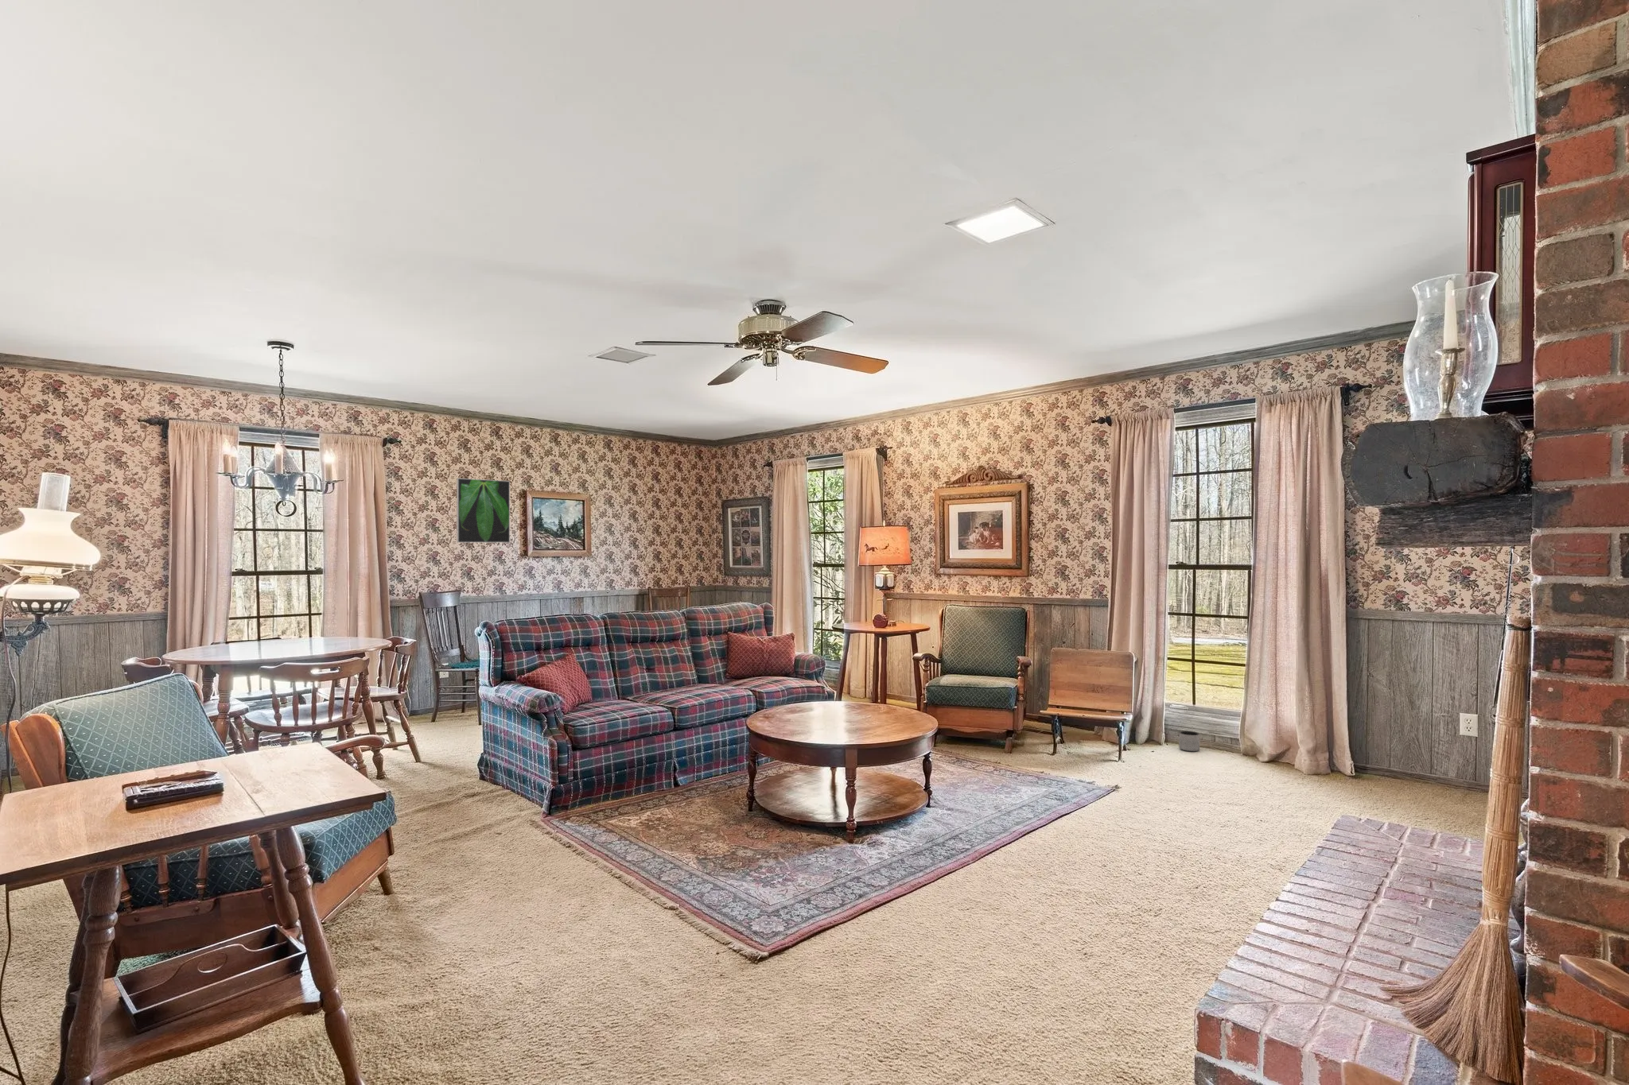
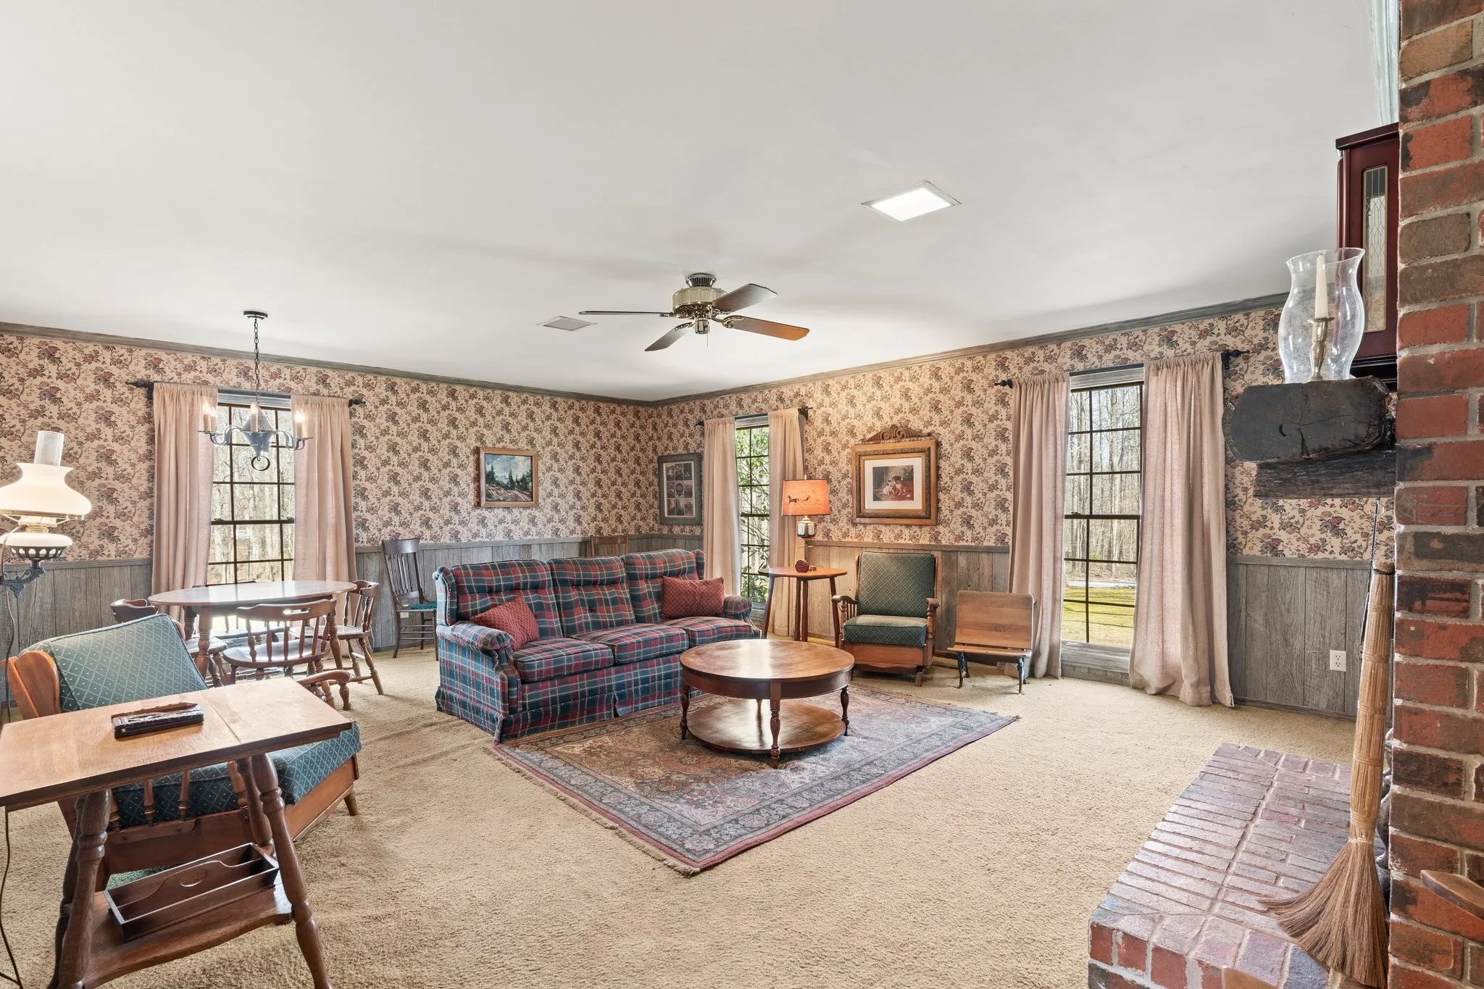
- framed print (483, 511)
- planter (1189, 741)
